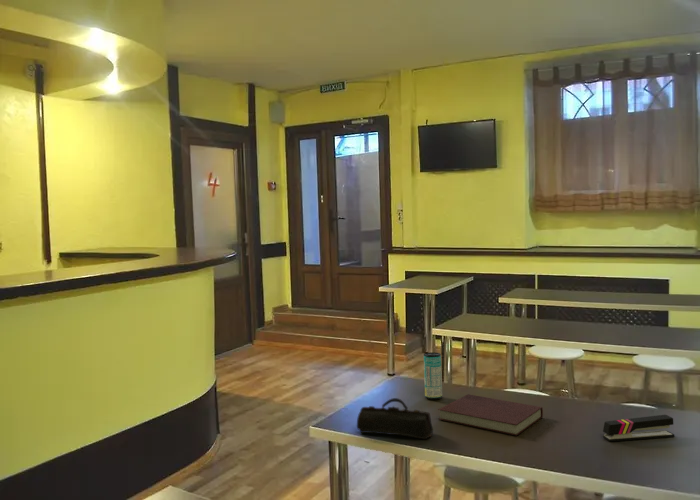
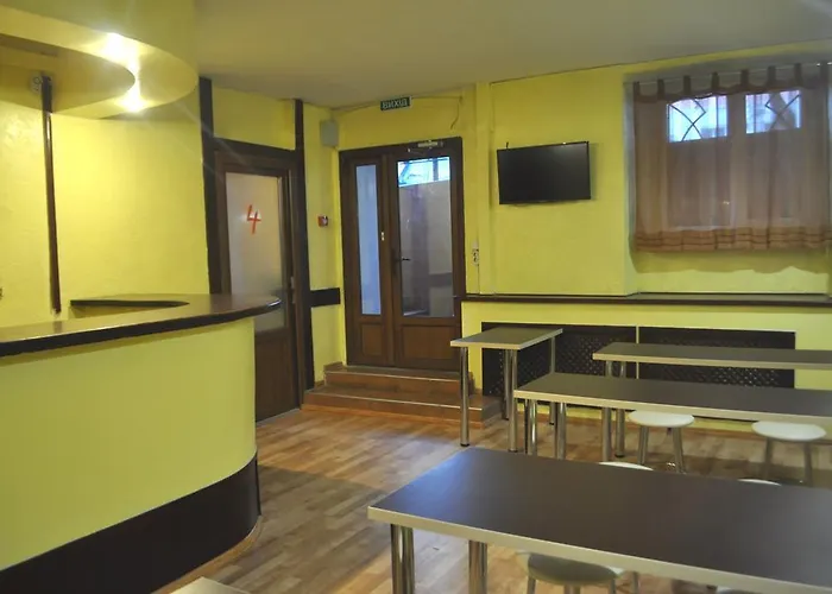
- notebook (490, 413)
- stapler (638, 427)
- beverage can (432, 375)
- pencil case (394, 415)
